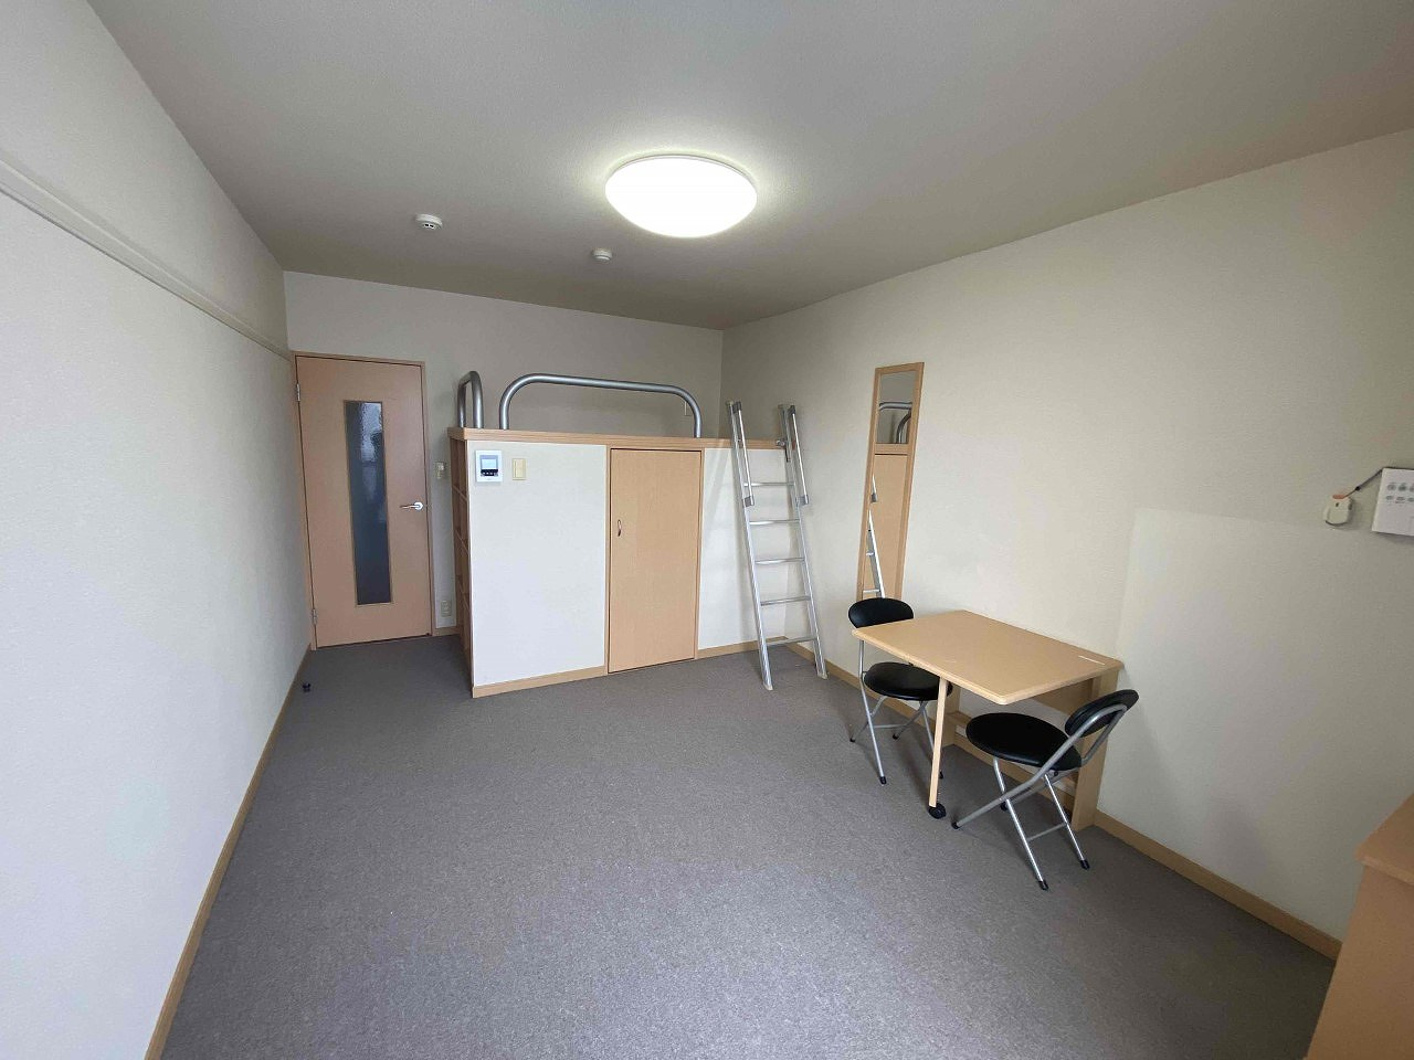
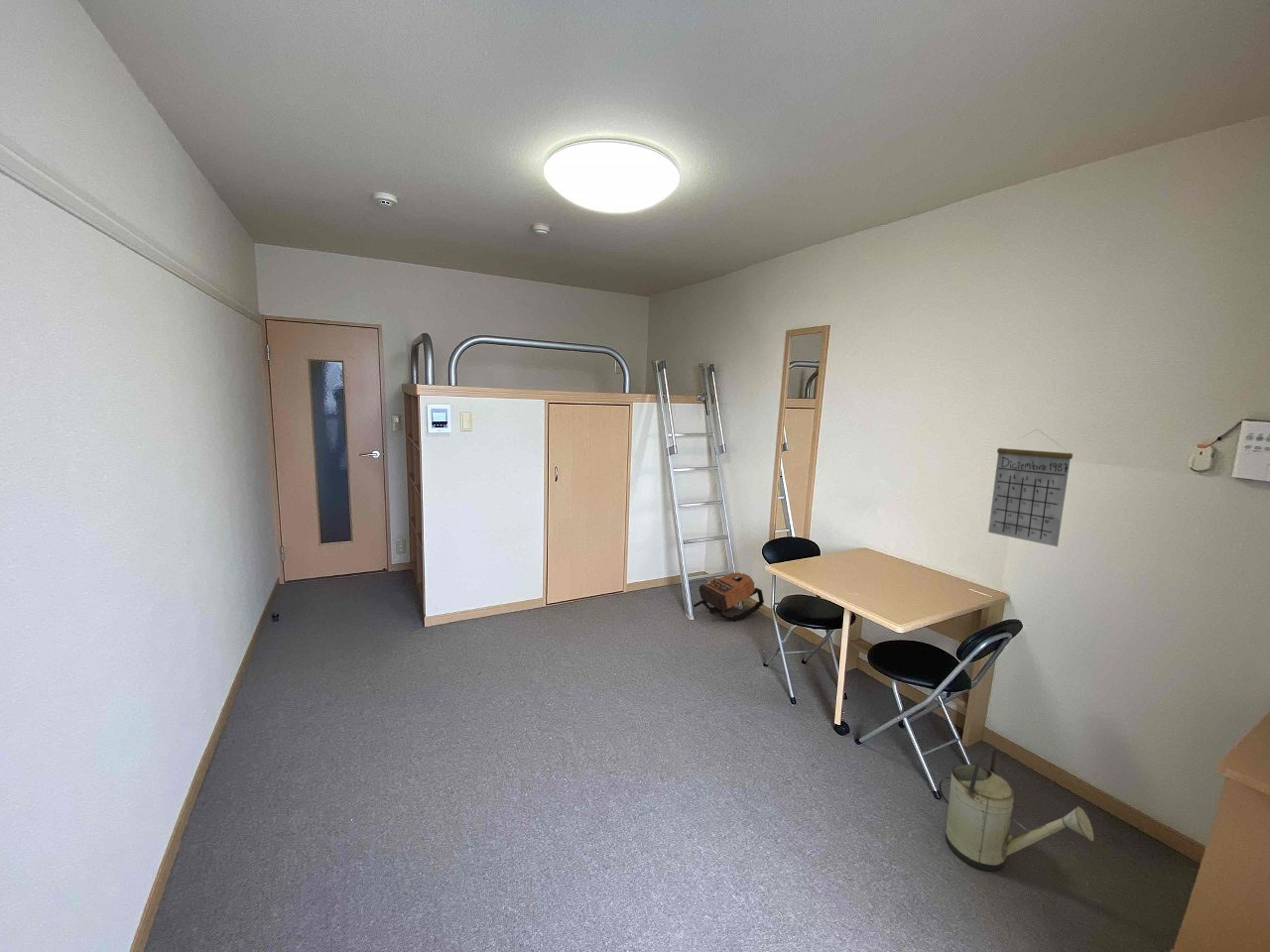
+ watering can (1007, 817)
+ backpack (728, 595)
+ calendar (1028, 484)
